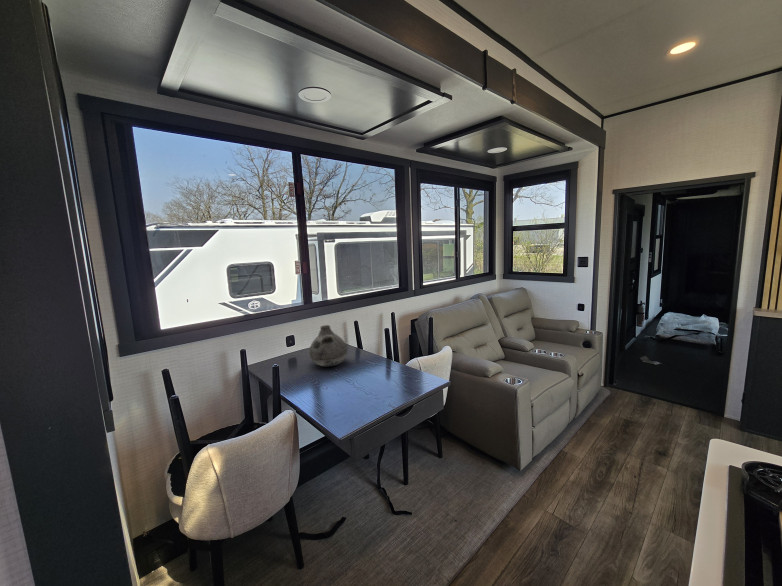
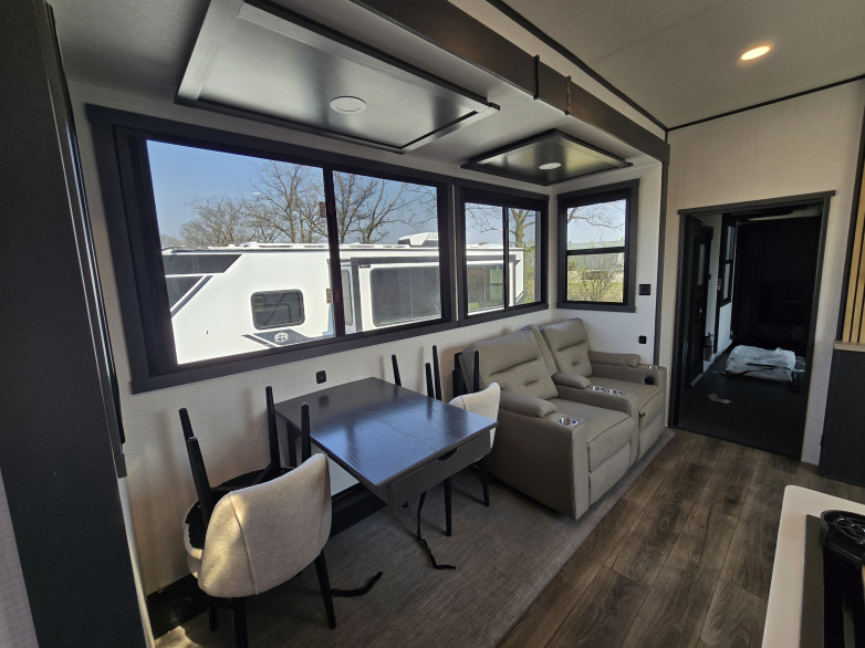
- vase (328, 344)
